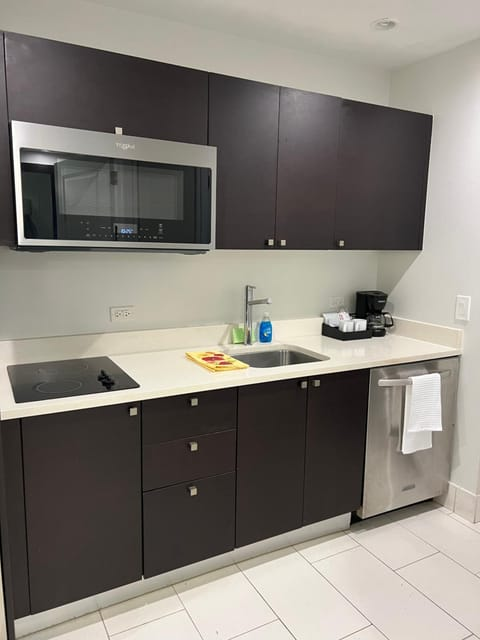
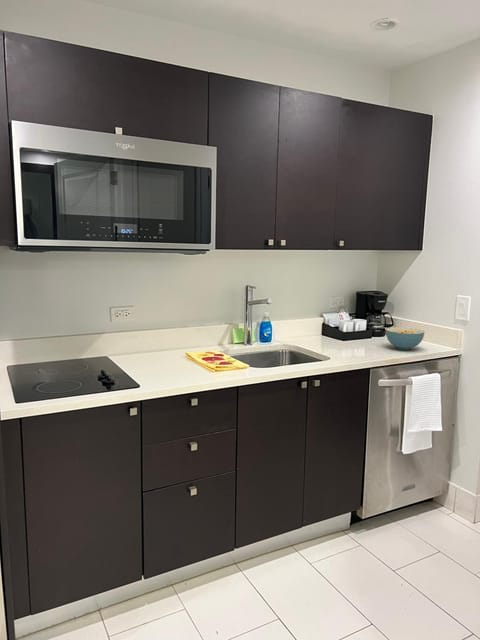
+ cereal bowl (404, 339)
